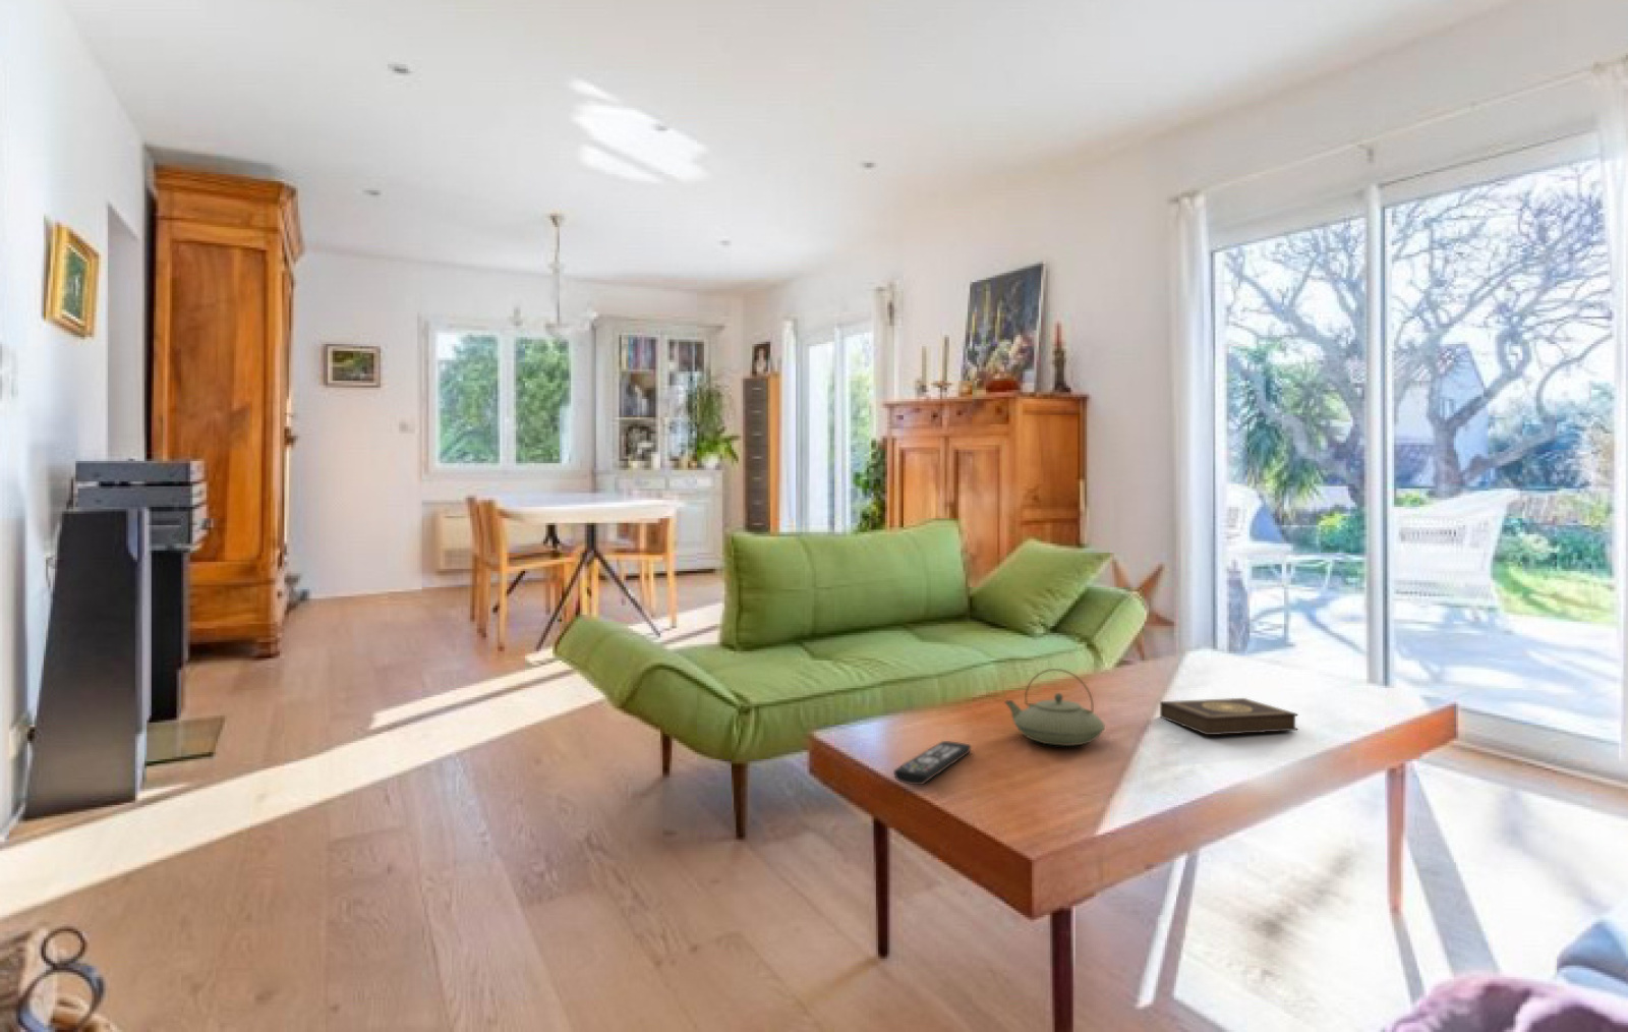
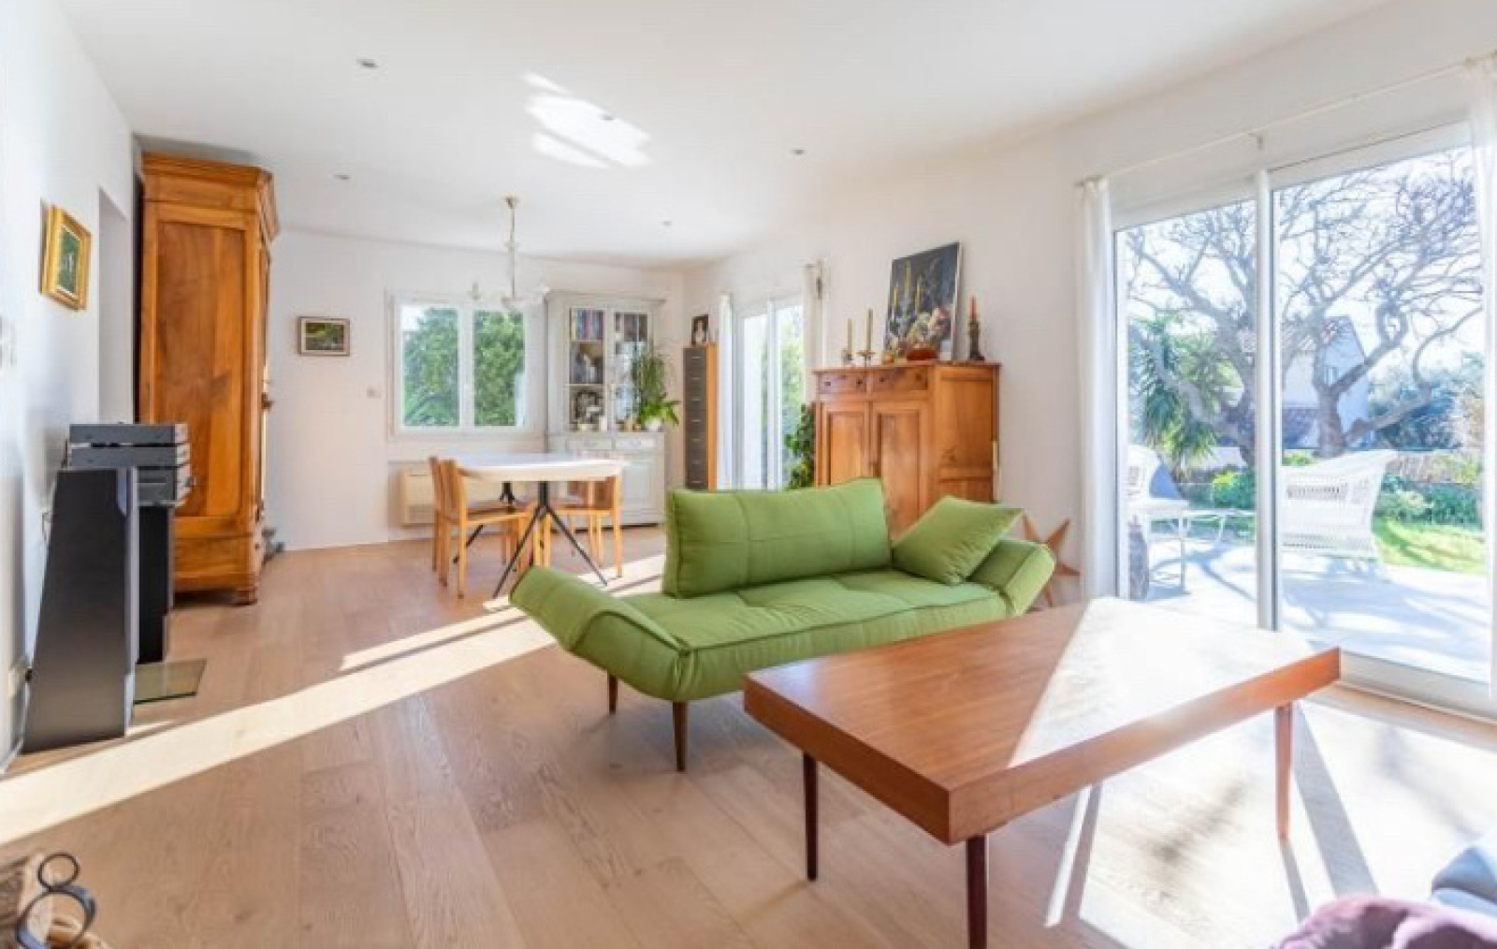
- book (1226, 715)
- teapot (1053, 703)
- remote control (934, 762)
